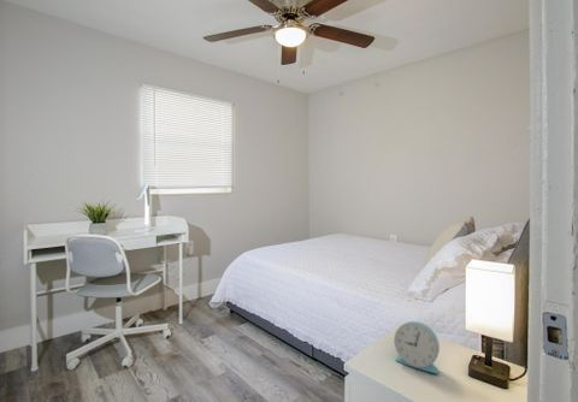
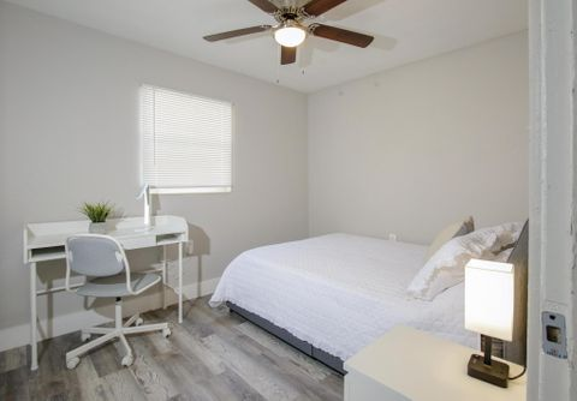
- alarm clock (417, 342)
